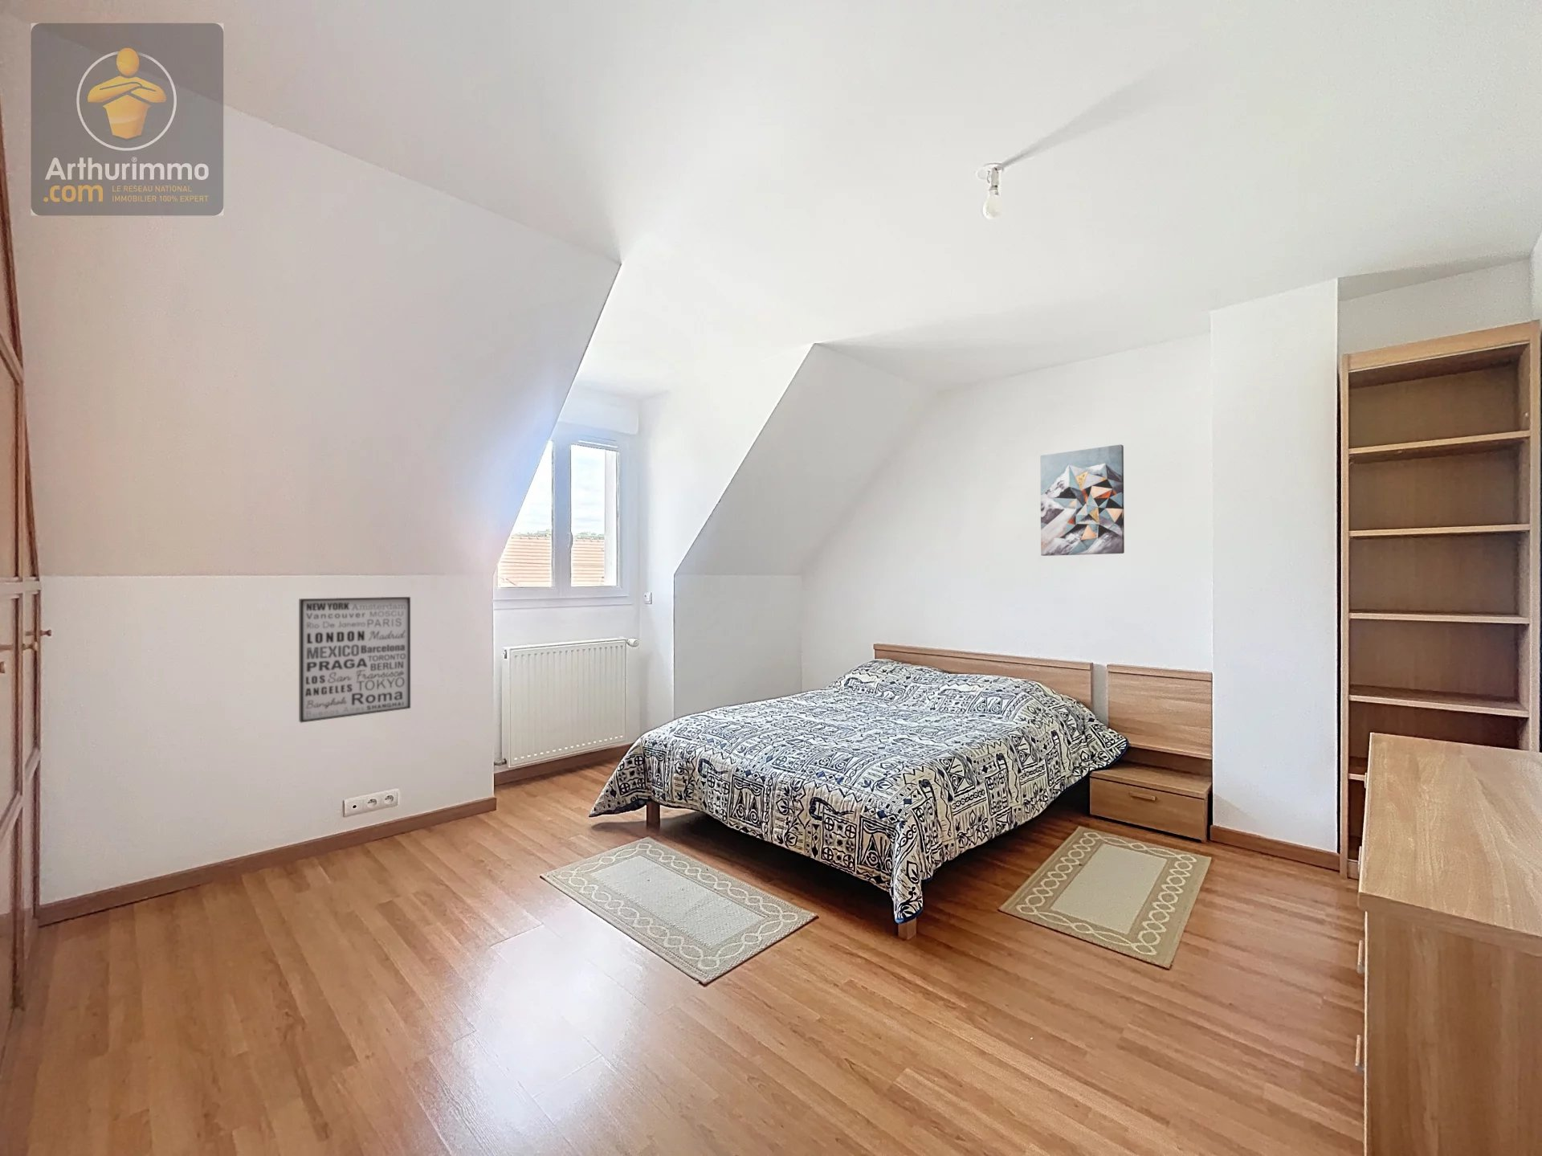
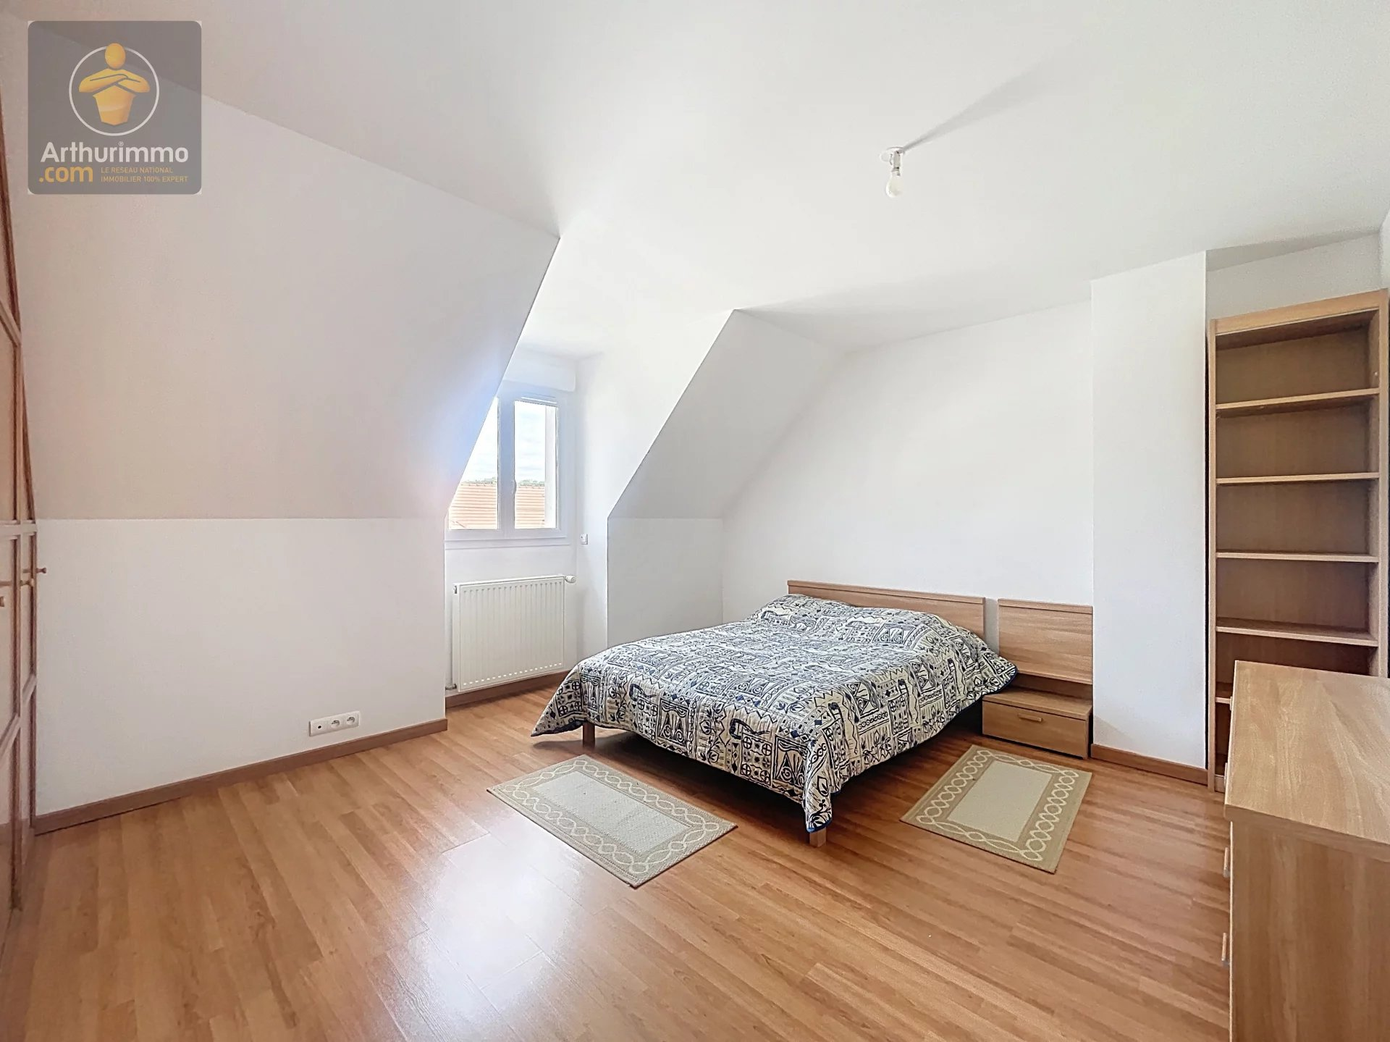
- wall art (357, 656)
- wall art (1081, 501)
